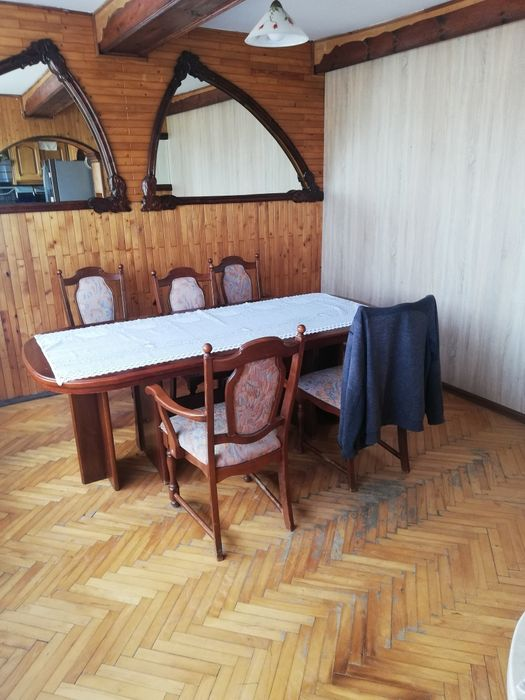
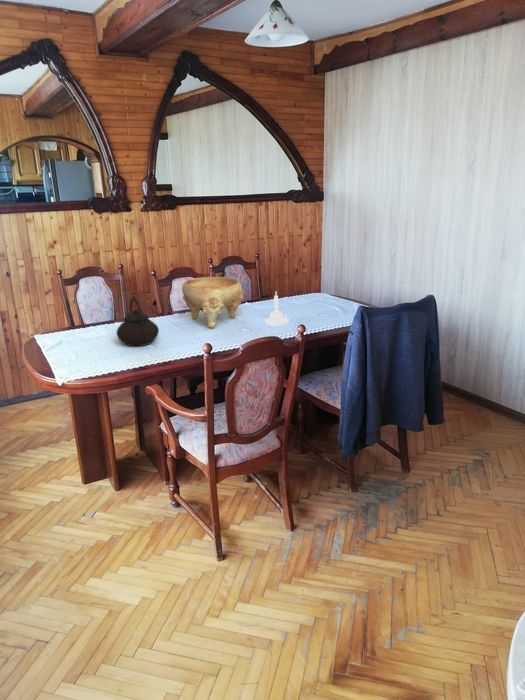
+ teapot (135, 319)
+ decorative bowl (210, 301)
+ candle holder (276, 307)
